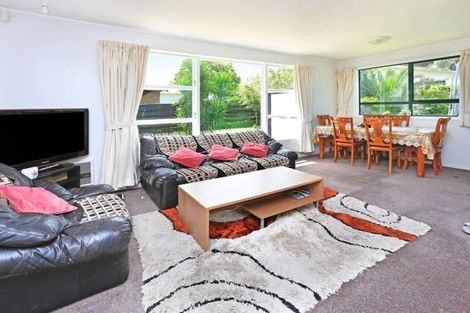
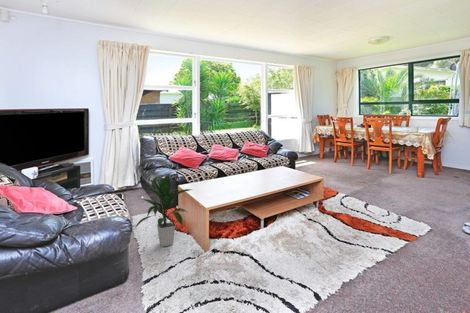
+ indoor plant (163, 208)
